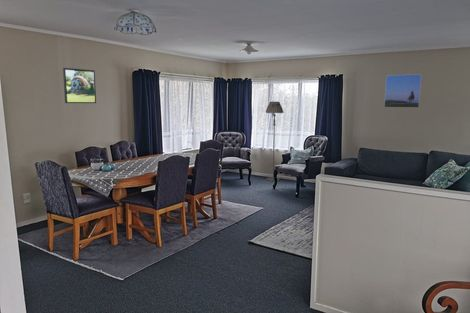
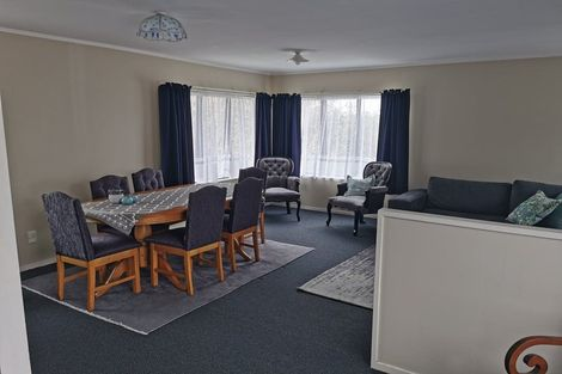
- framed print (80, 86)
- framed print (402, 91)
- floor lamp (273, 141)
